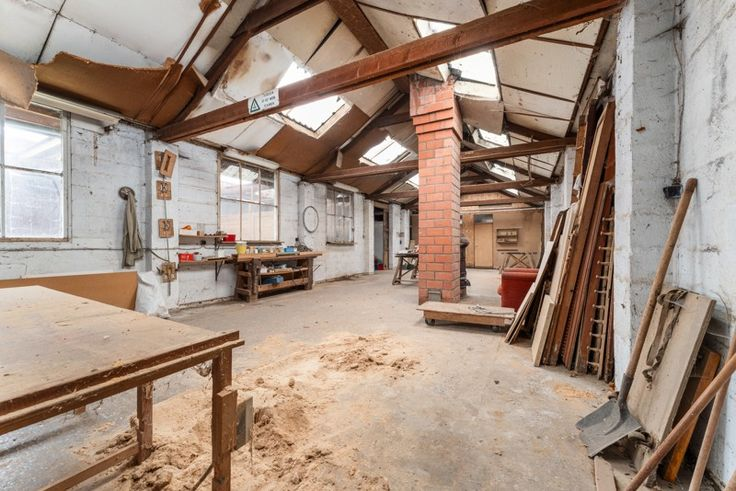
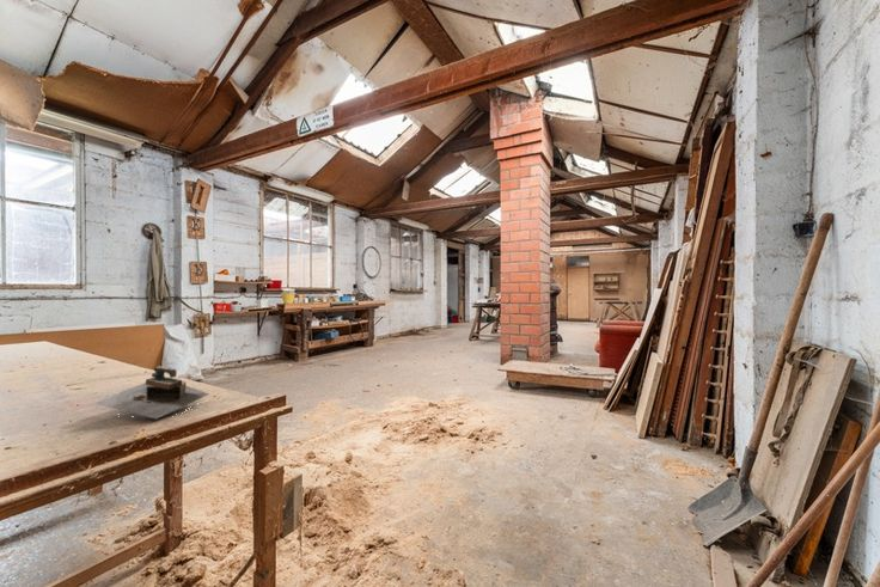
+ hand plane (153, 389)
